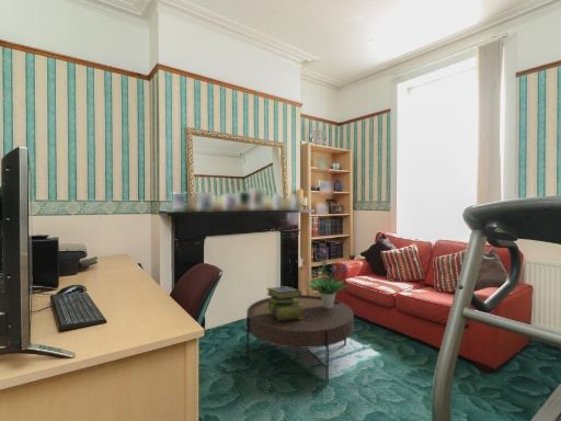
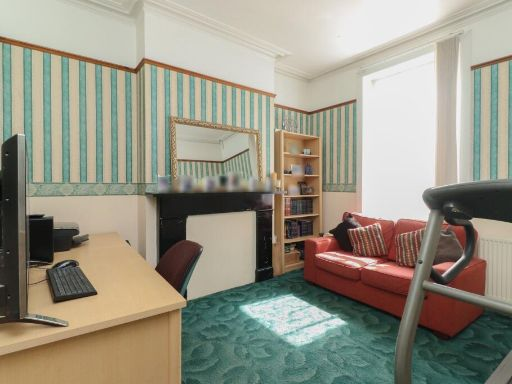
- stack of books (283, 300)
- coffee table (299, 331)
- potted plant (327, 276)
